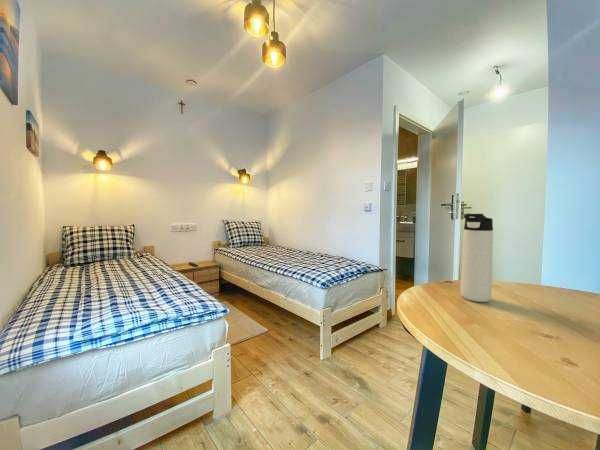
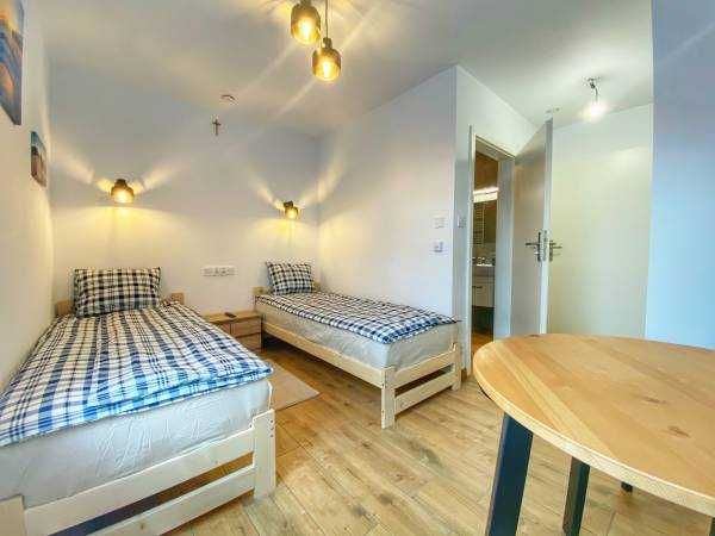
- thermos bottle (475, 257)
